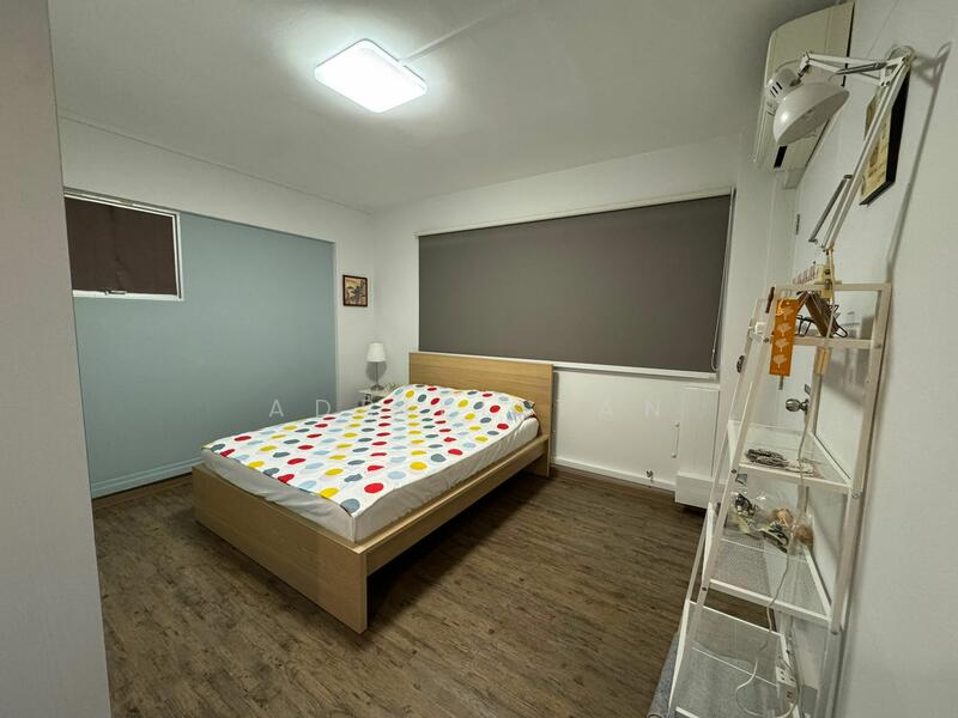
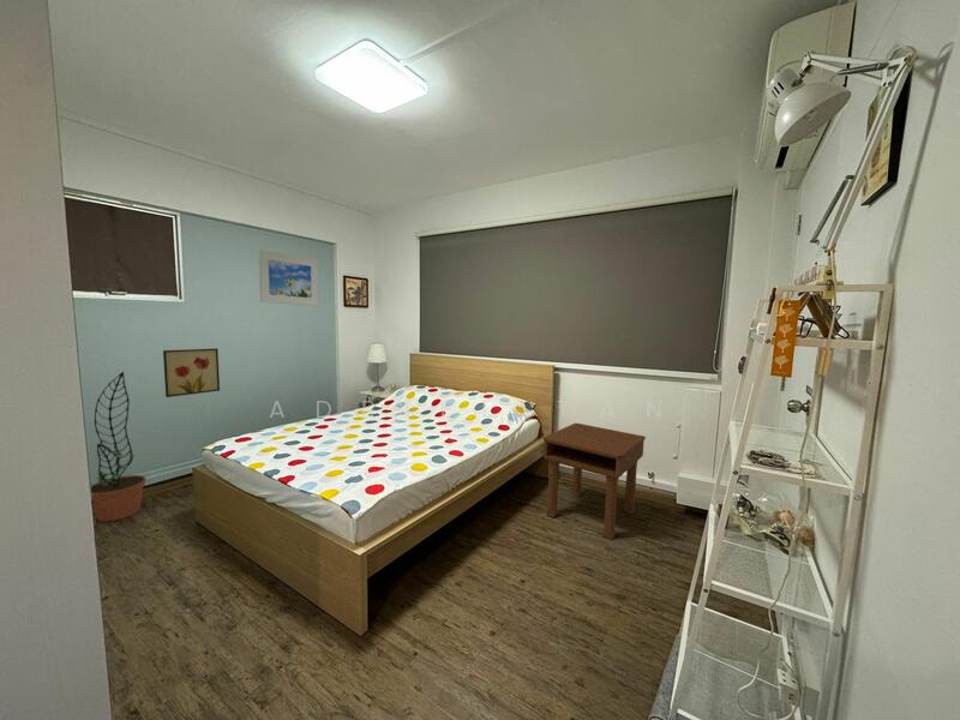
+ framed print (290, 280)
+ wall art (192, 371)
+ nightstand (593, 472)
+ decorative plant (114, 444)
